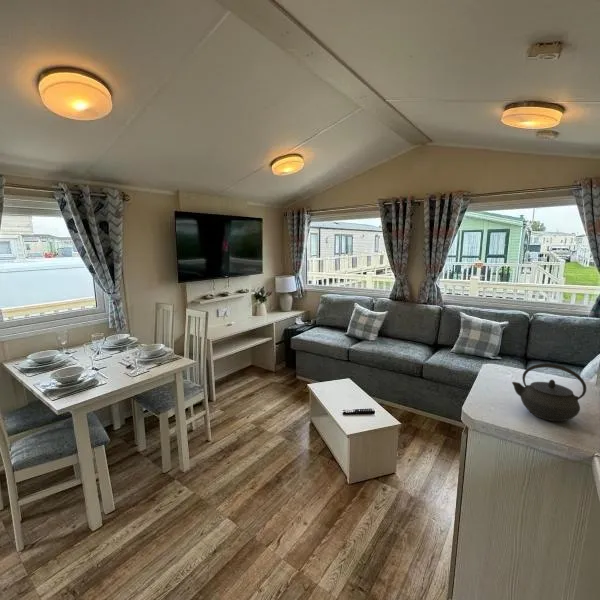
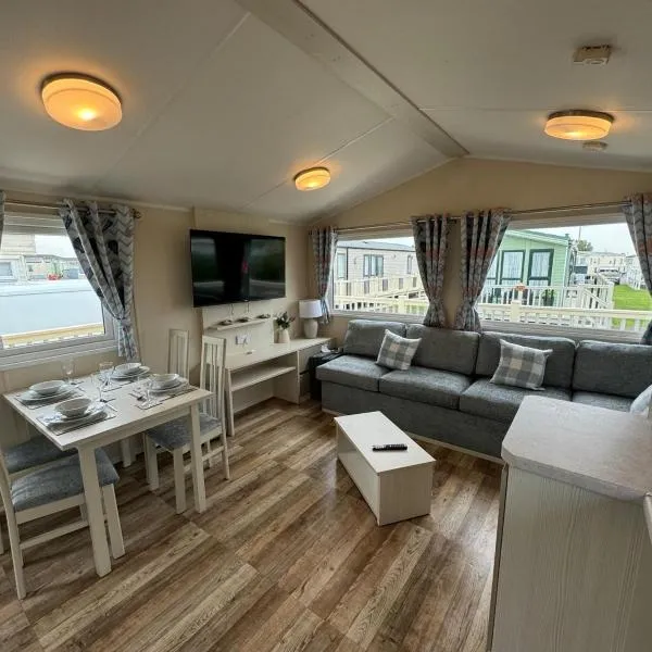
- kettle (546, 388)
